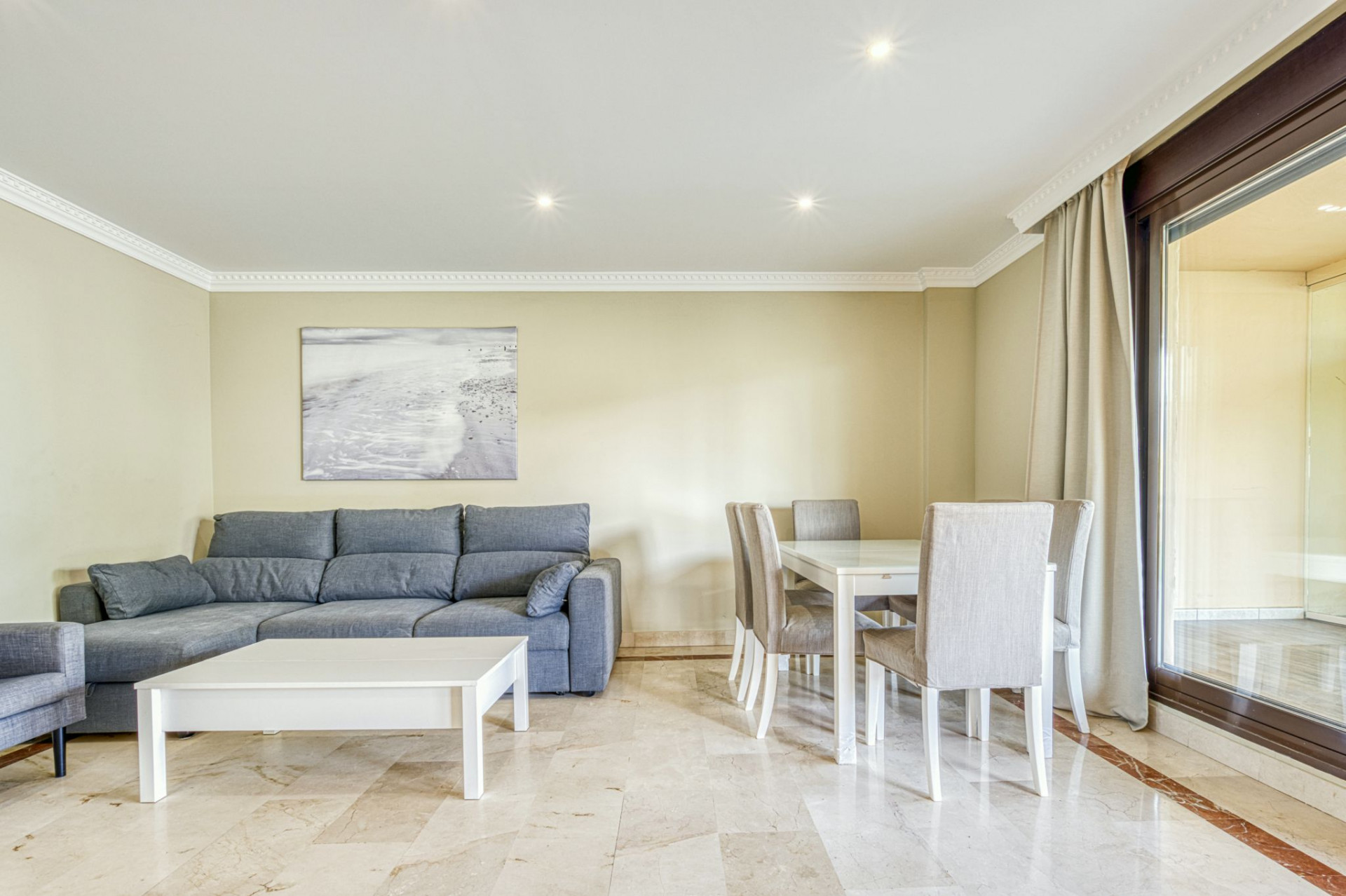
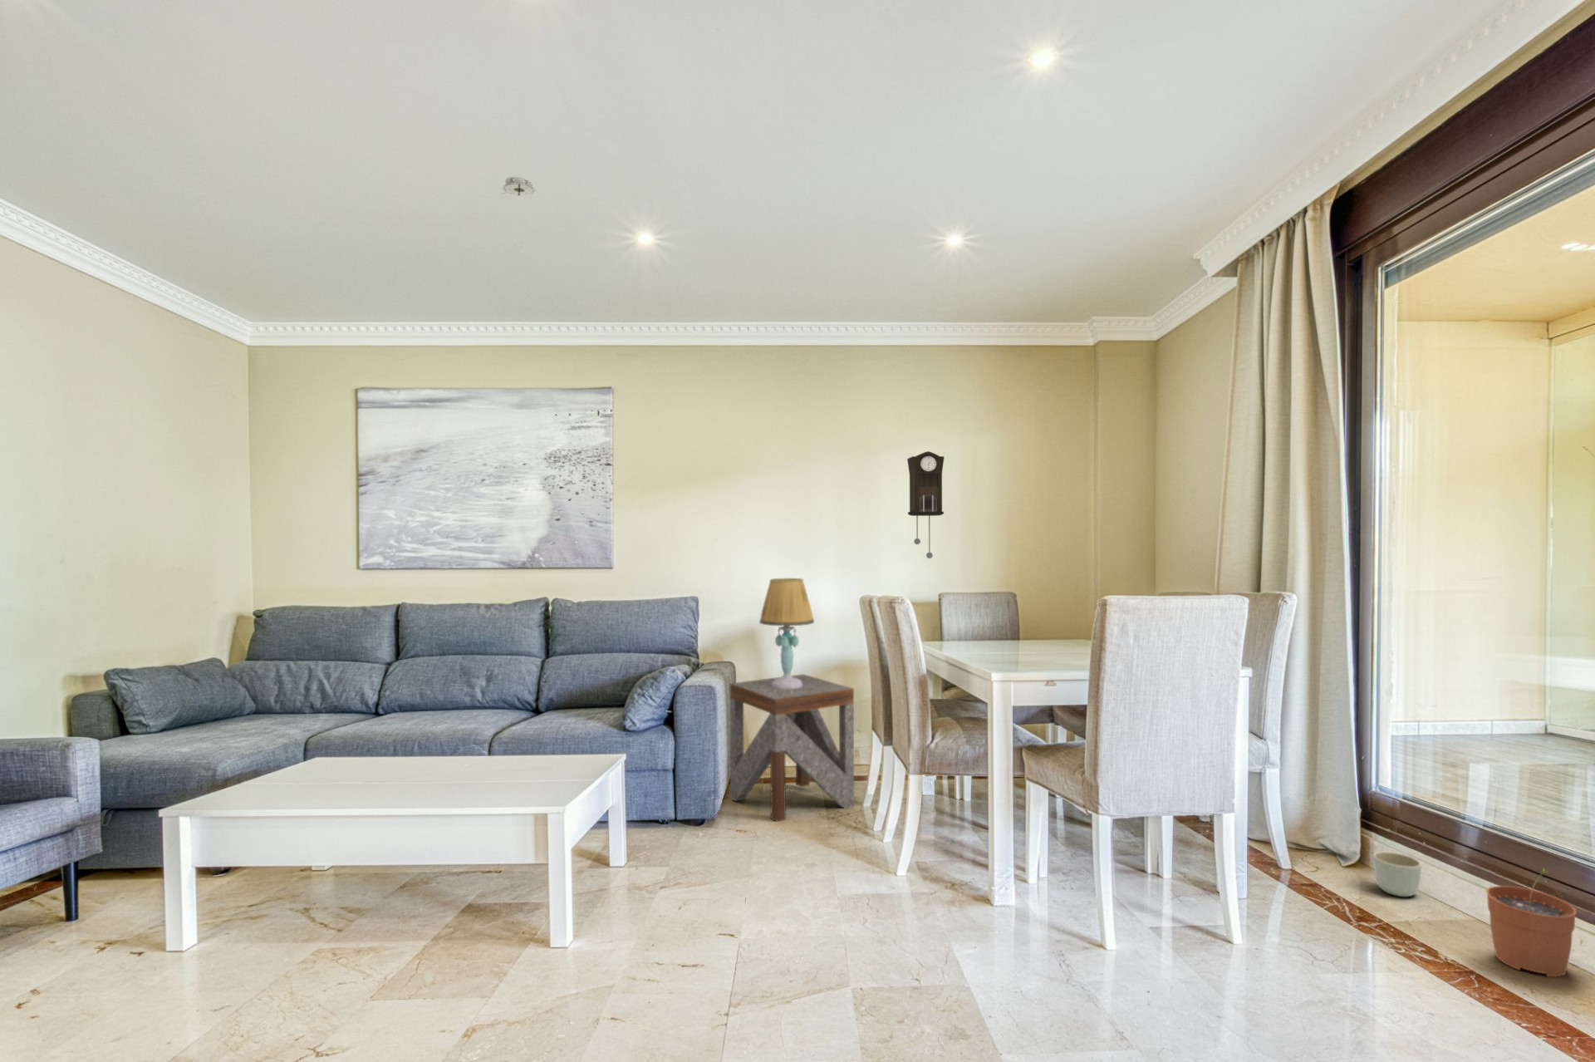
+ table lamp (787, 632)
+ side table (790, 743)
+ plant pot (1530, 916)
+ pendulum clock (925, 505)
+ planter (1396, 875)
+ smoke detector (518, 186)
